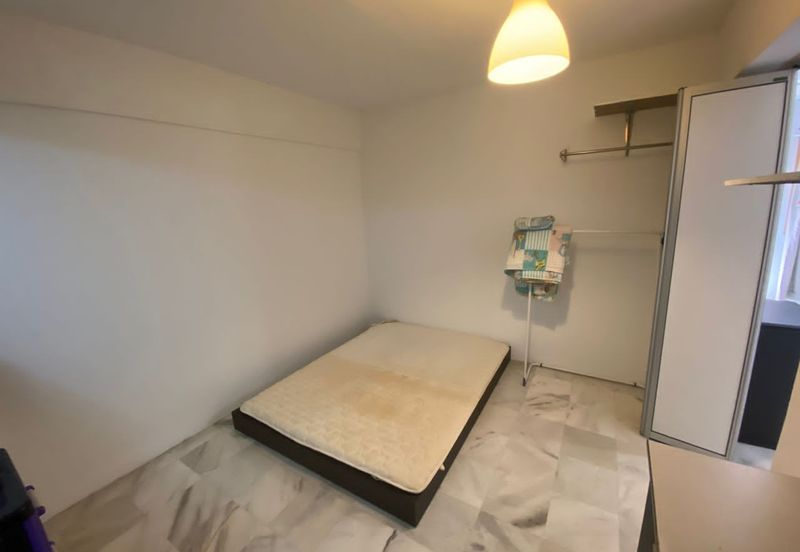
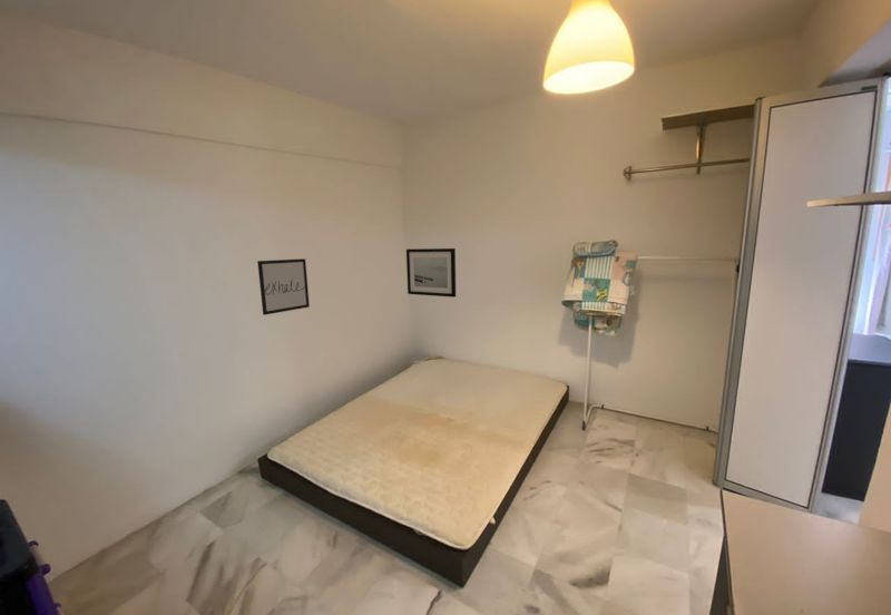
+ wall art (285, 285)
+ wall art (430, 272)
